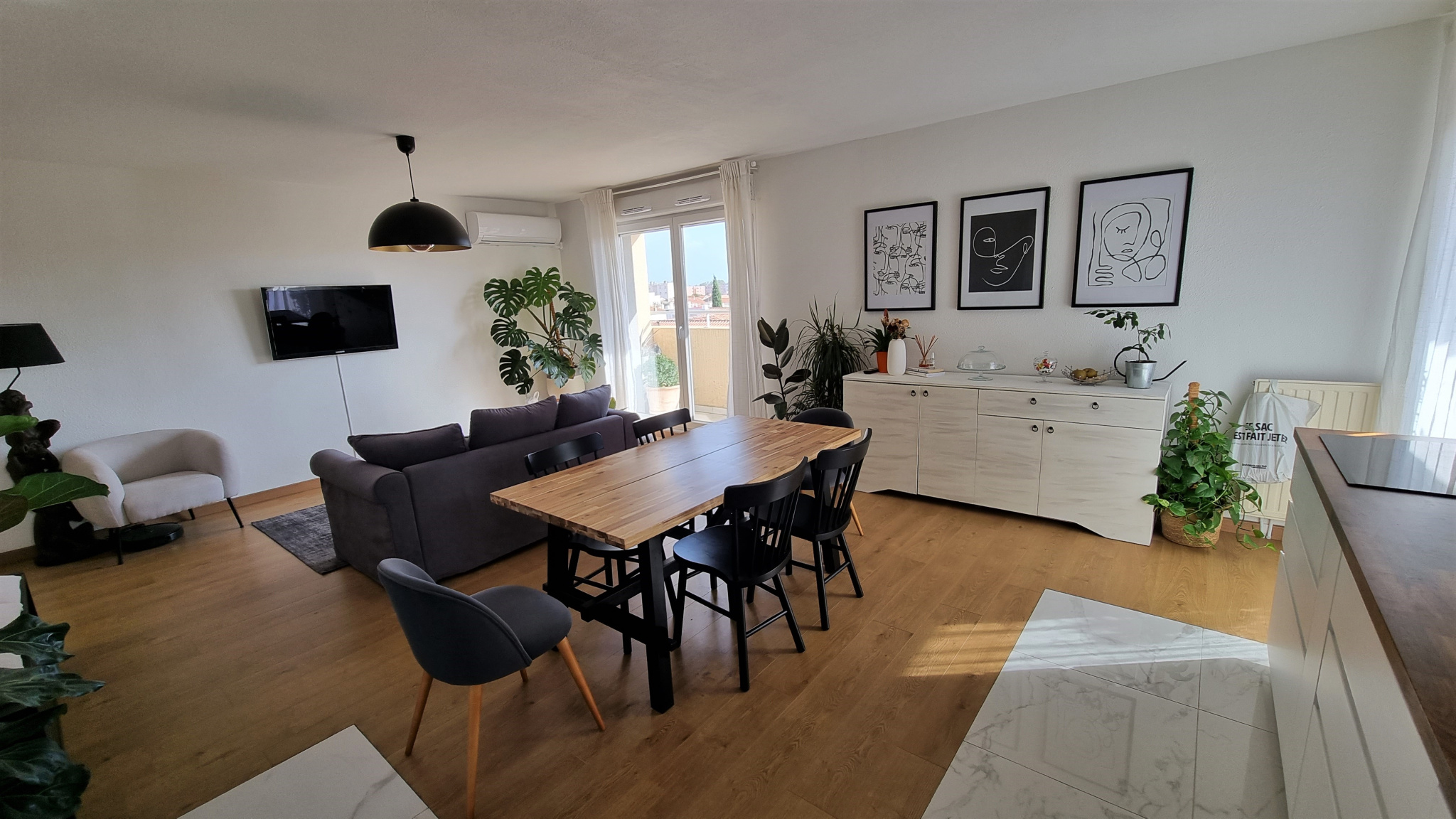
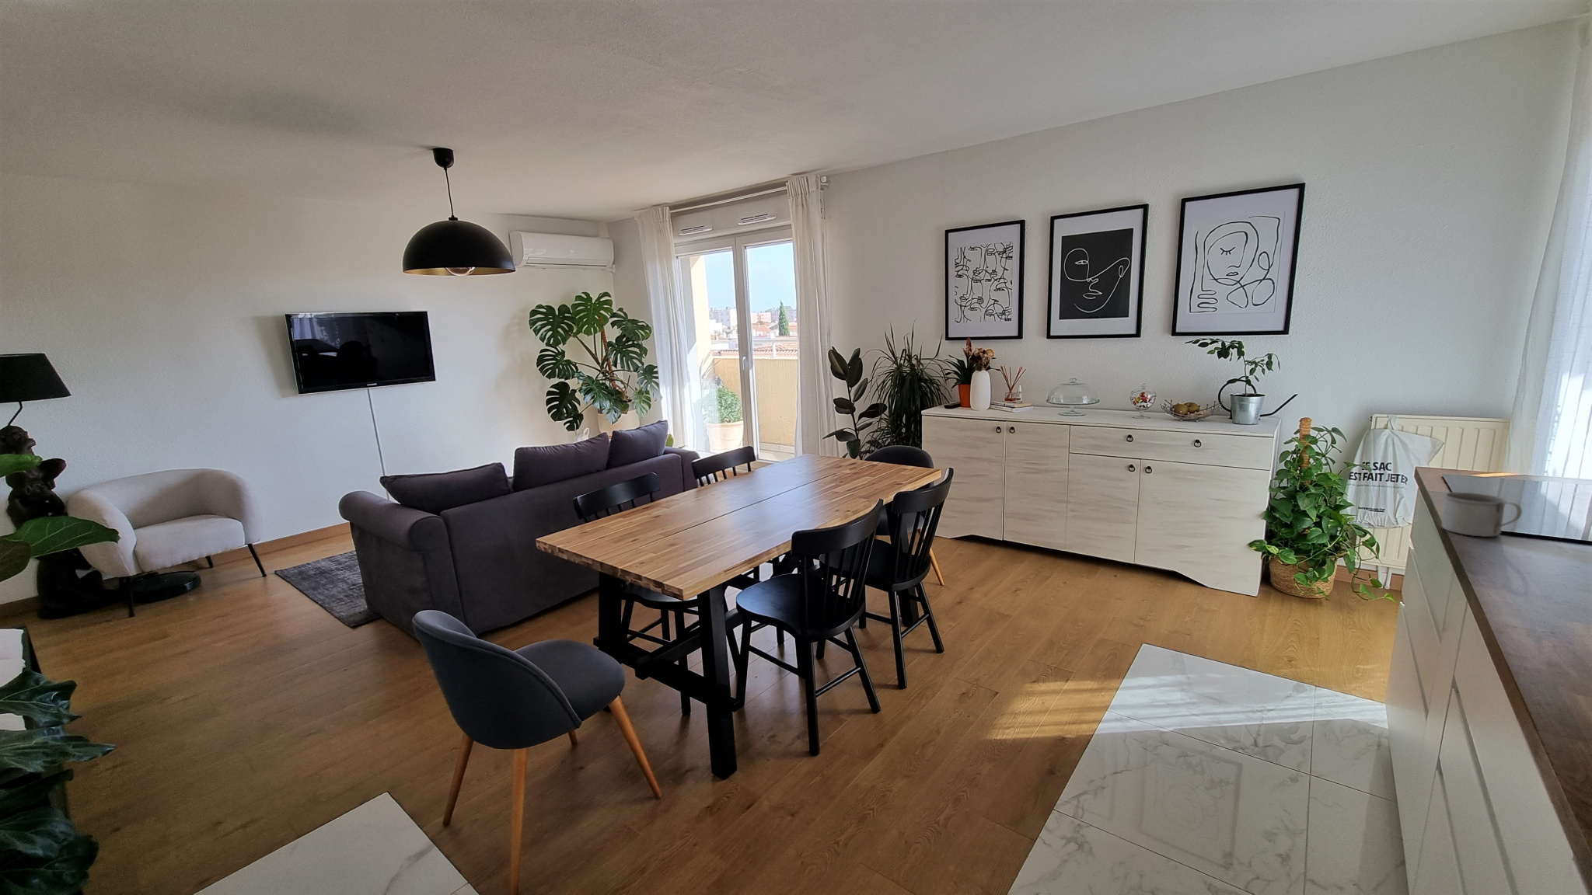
+ mug (1477, 515)
